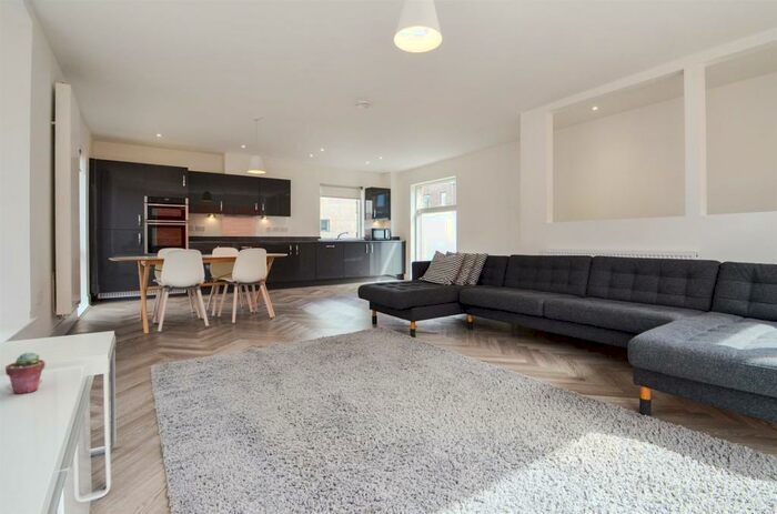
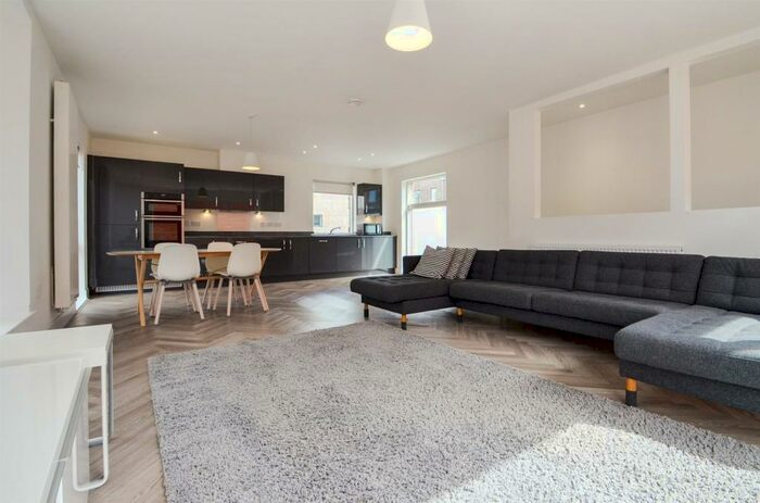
- potted succulent (26, 371)
